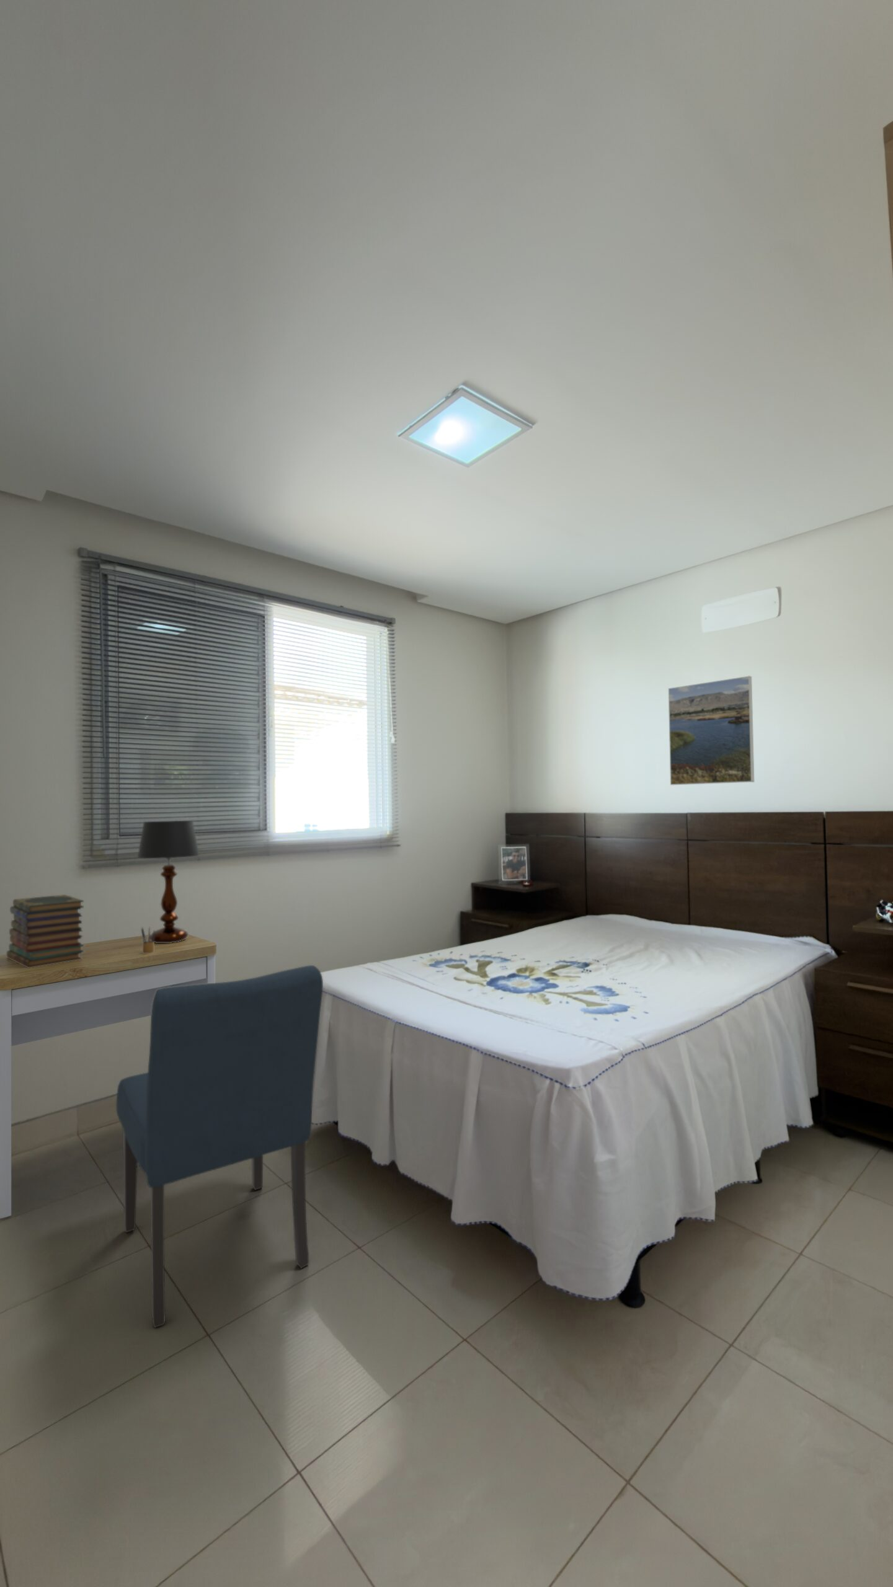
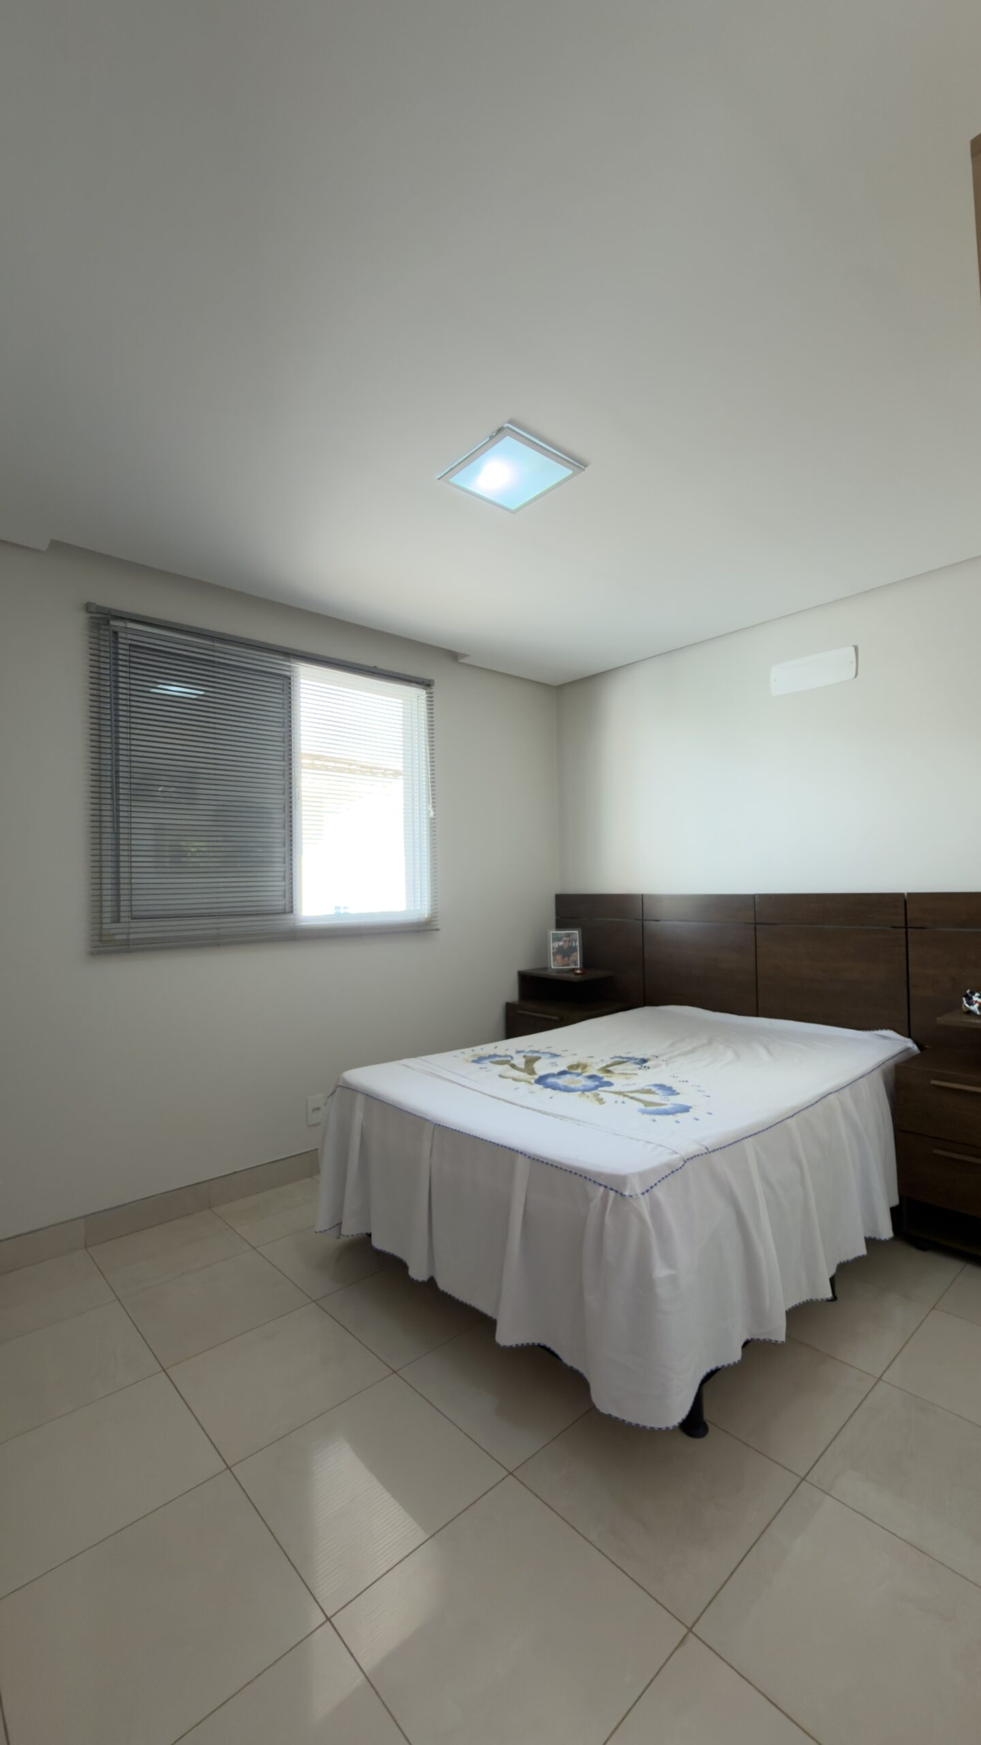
- pencil box (147, 938)
- chair (217, 1106)
- desk (96, 1027)
- table lamp (169, 881)
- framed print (709, 732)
- book stack (47, 928)
